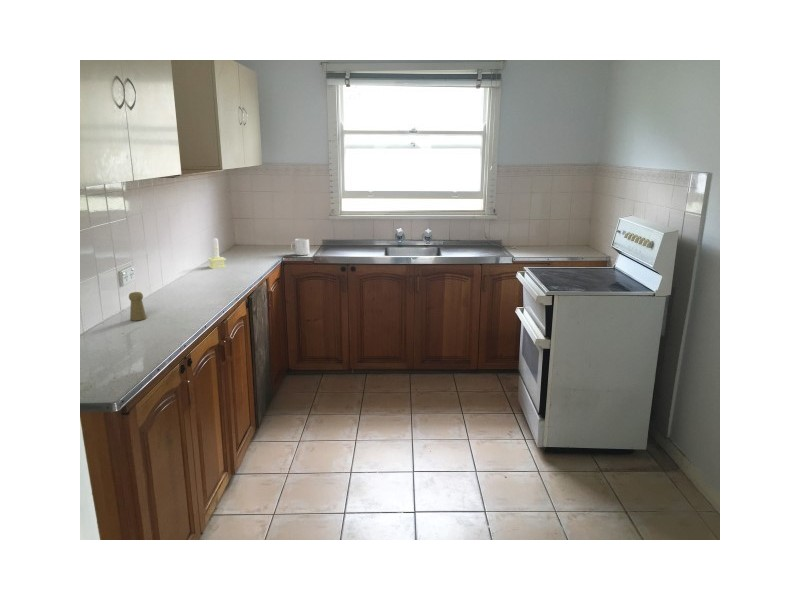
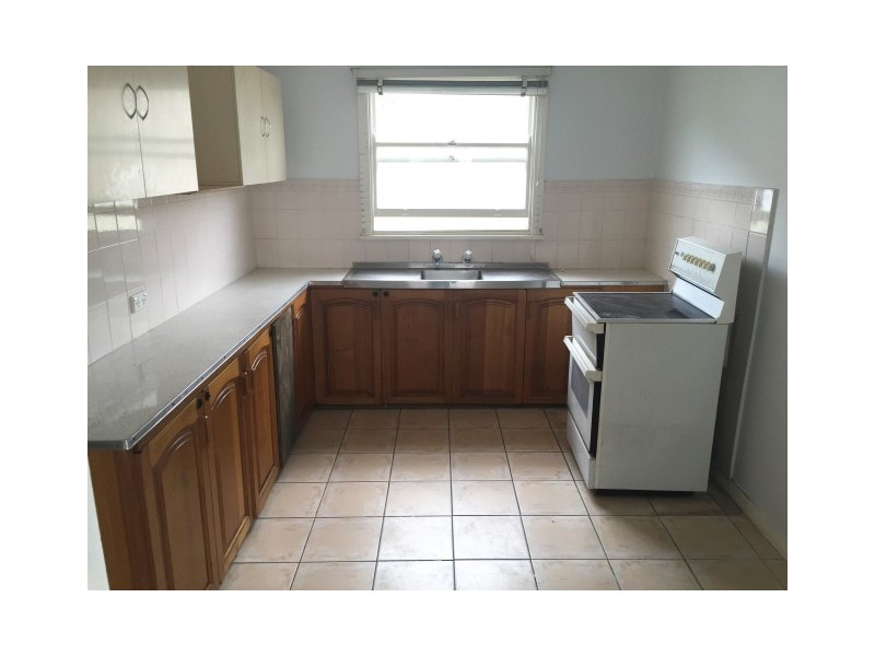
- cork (136, 305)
- mug (300, 246)
- candle (216, 251)
